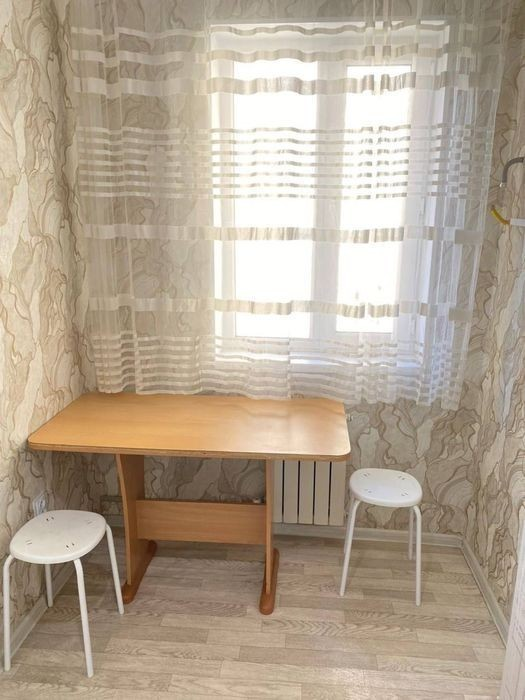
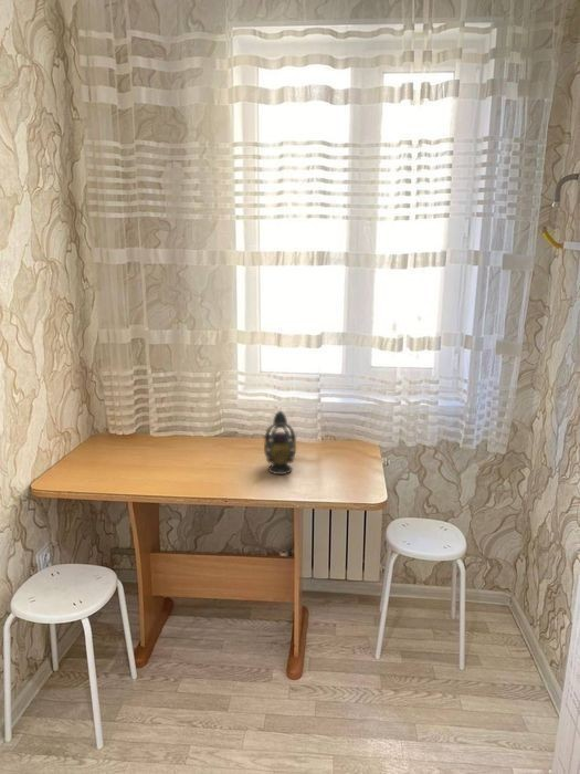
+ teapot (280, 437)
